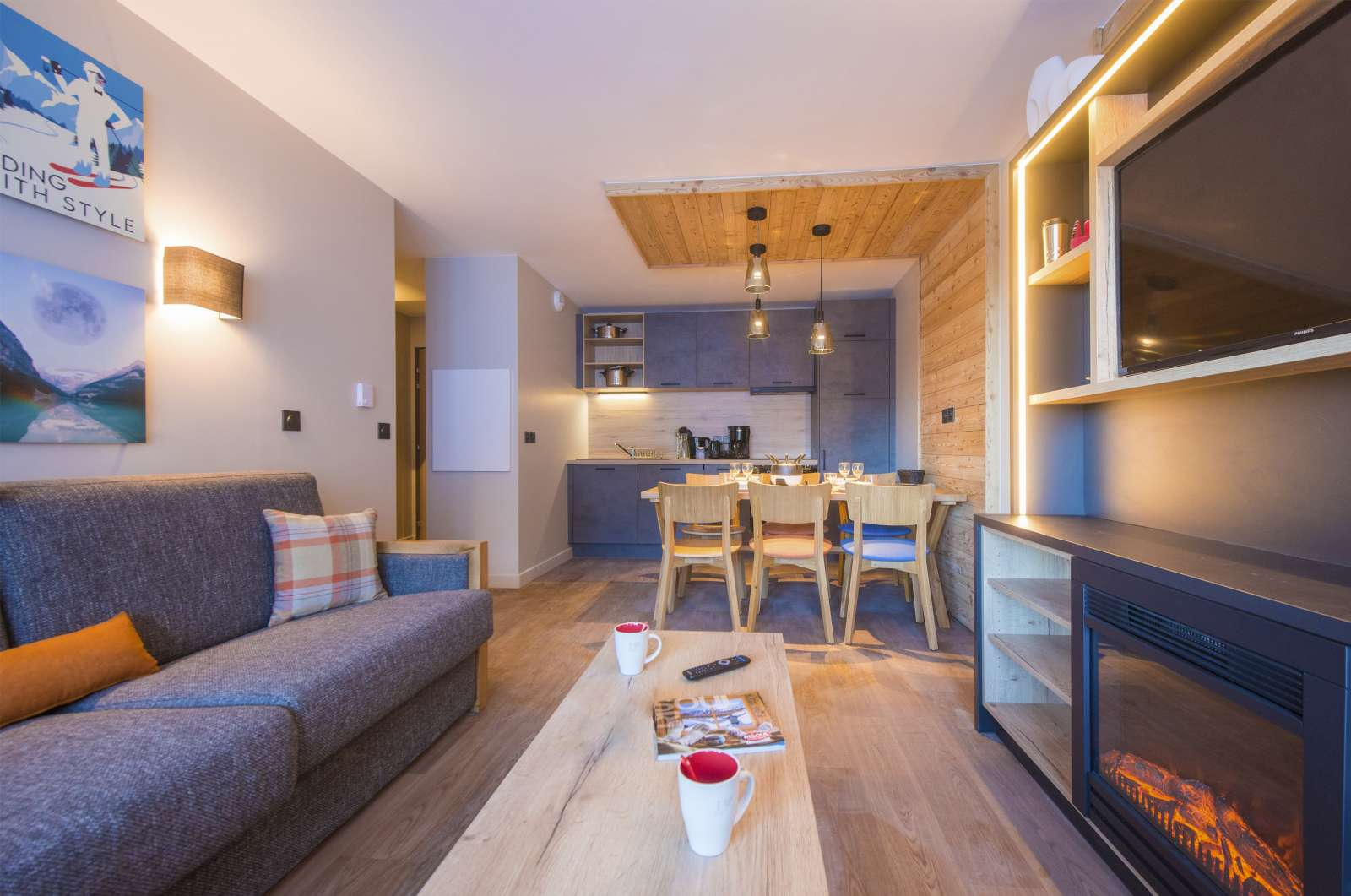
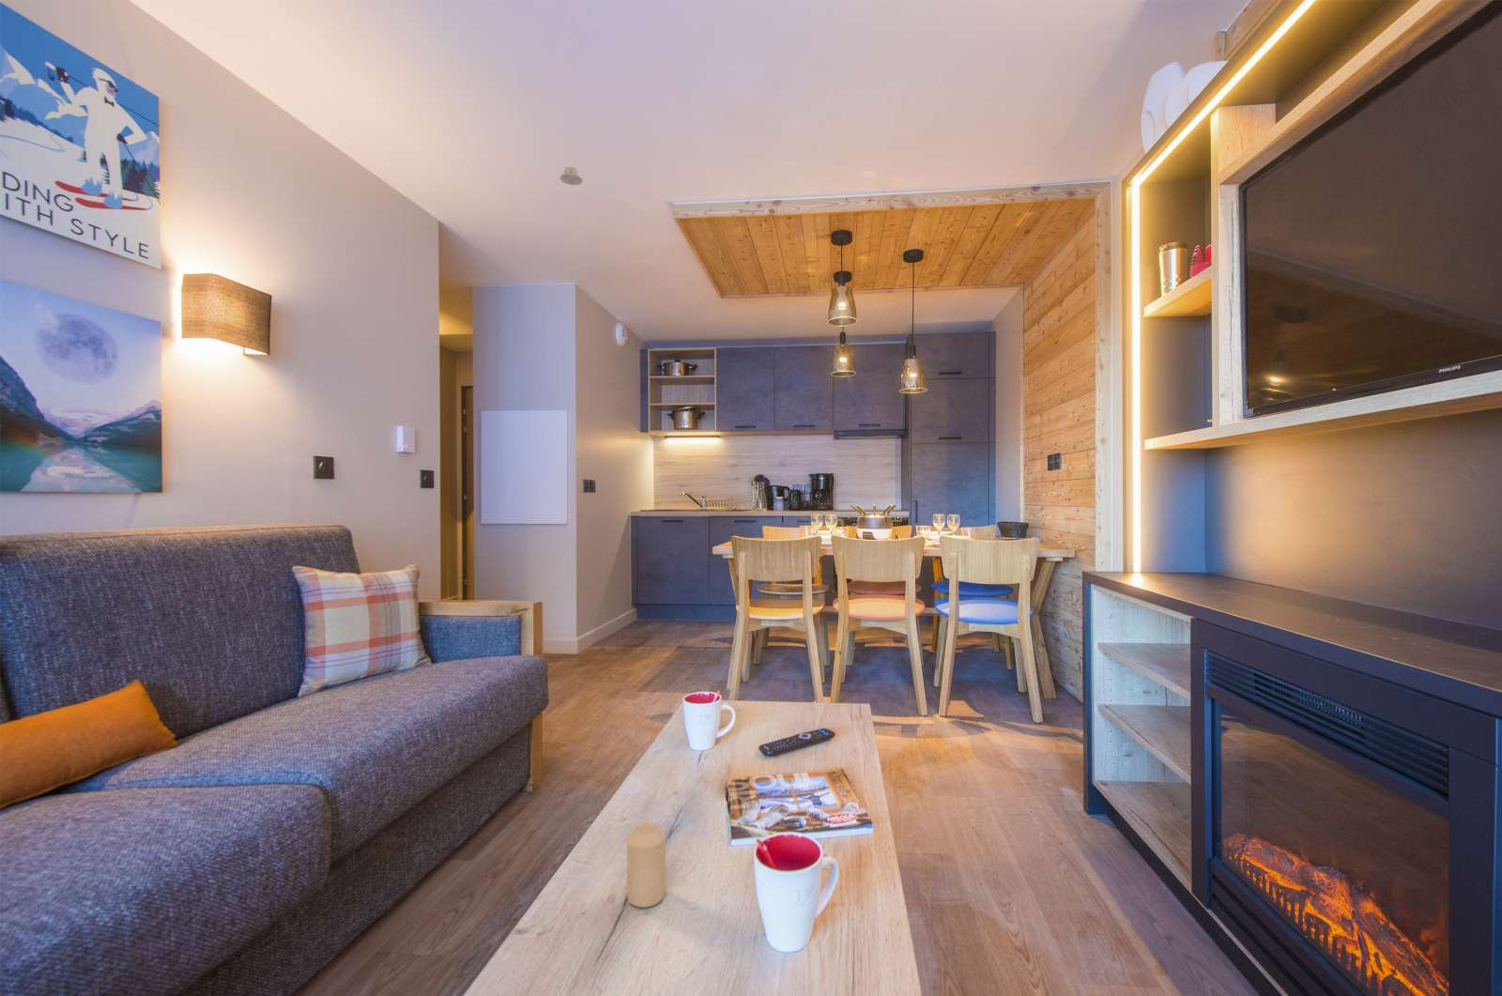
+ recessed light (570, 175)
+ candle (646, 860)
